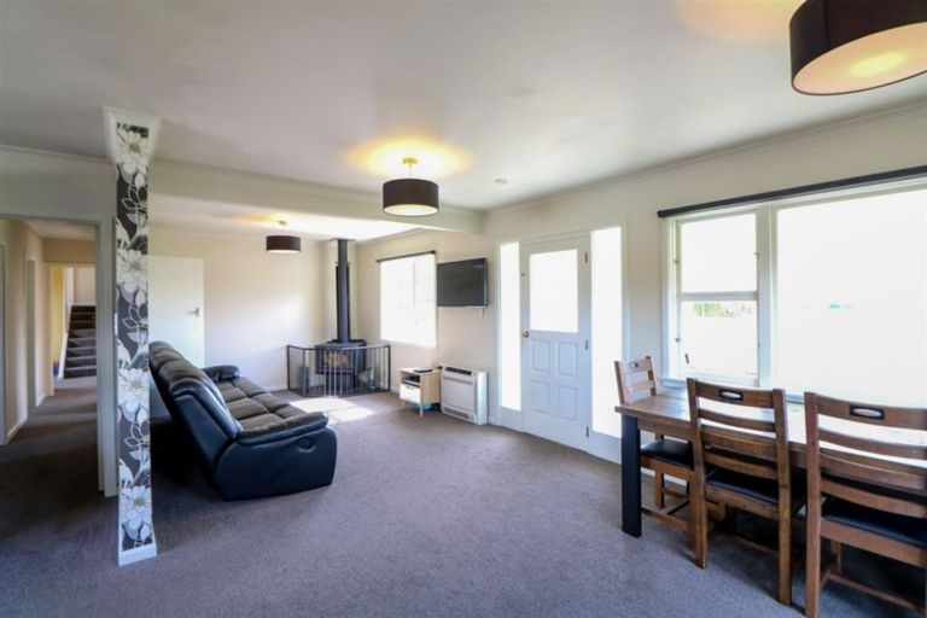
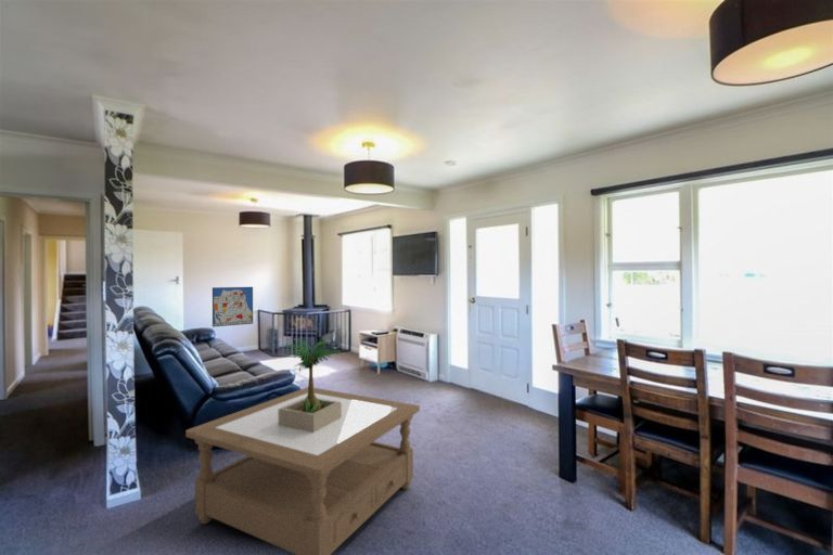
+ coffee table (312, 460)
+ potted plant (312, 380)
+ wall art (233, 306)
